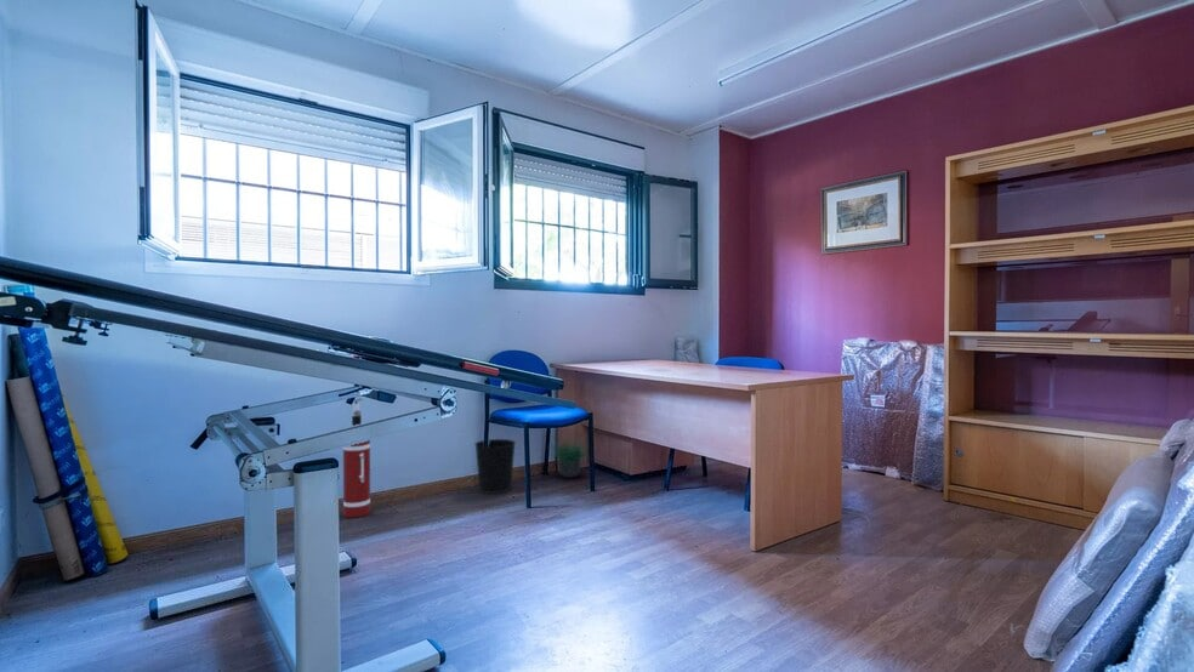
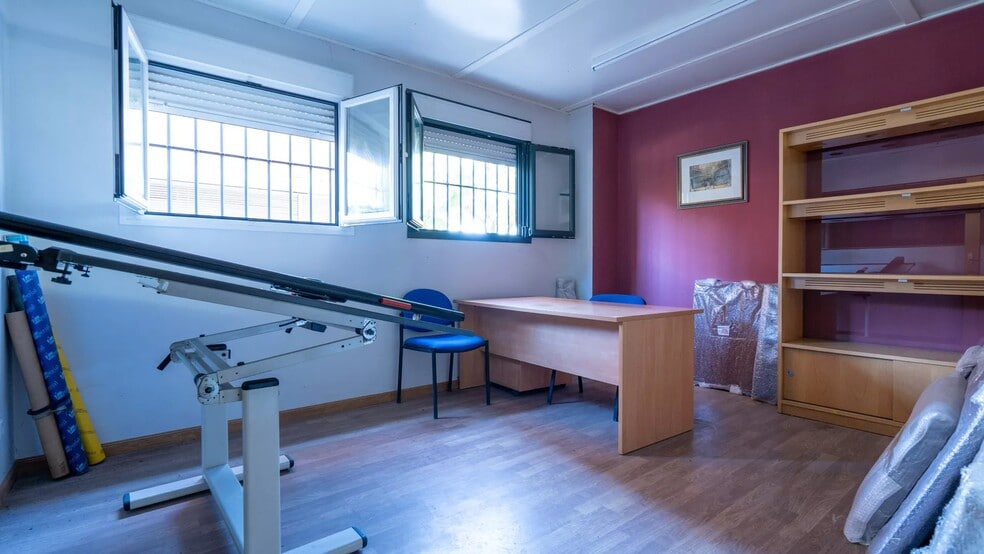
- potted plant (569, 451)
- wastebasket (495, 466)
- fire extinguisher (358, 456)
